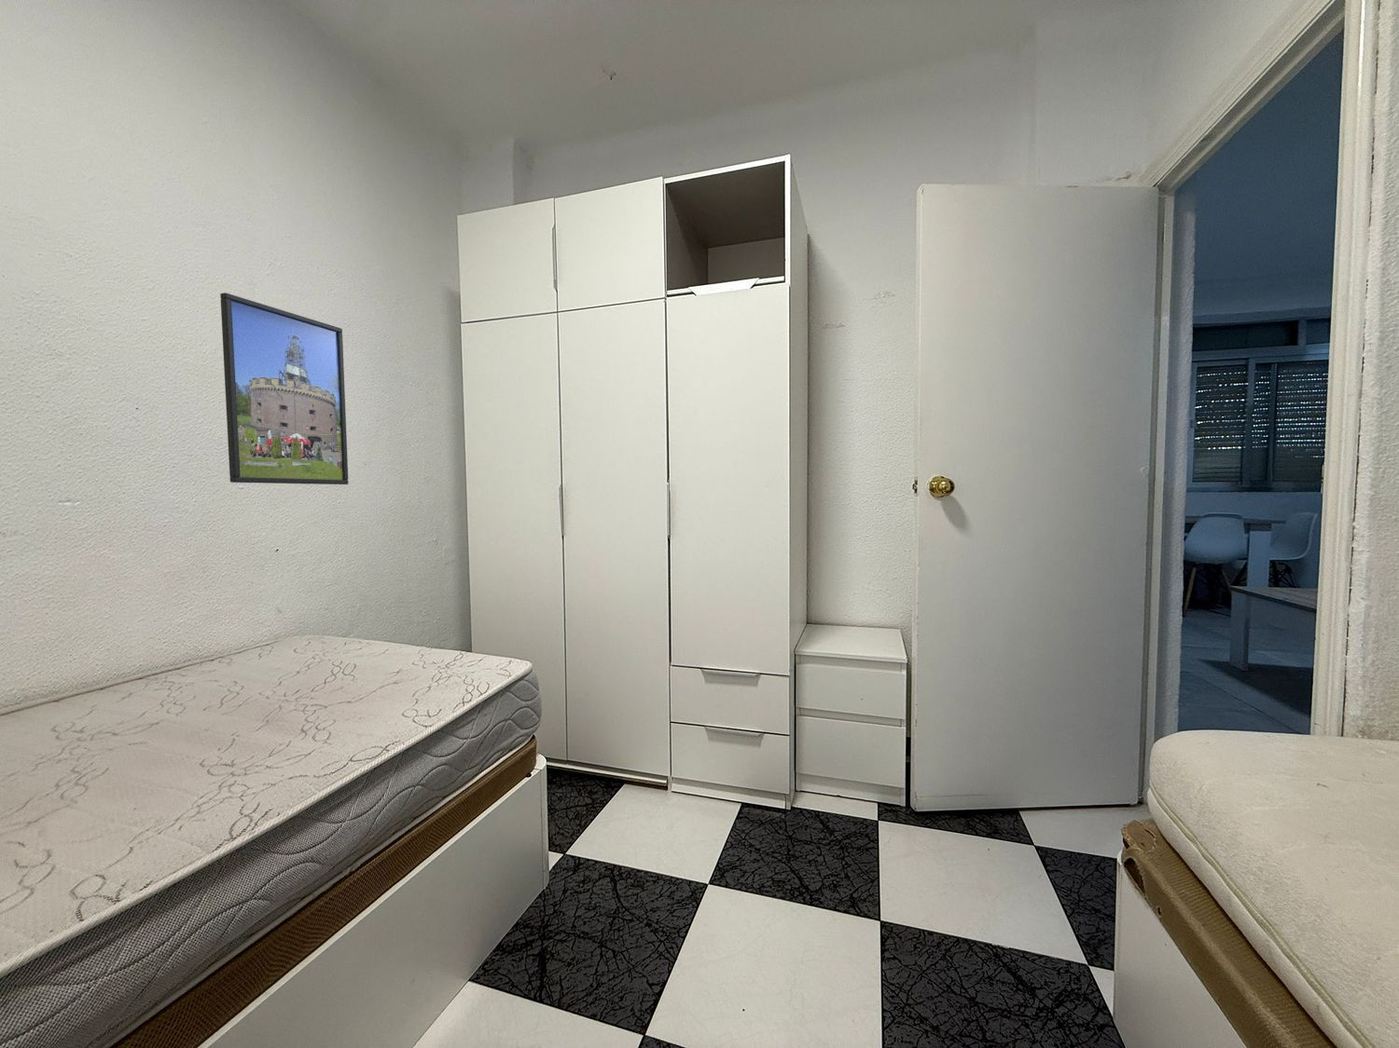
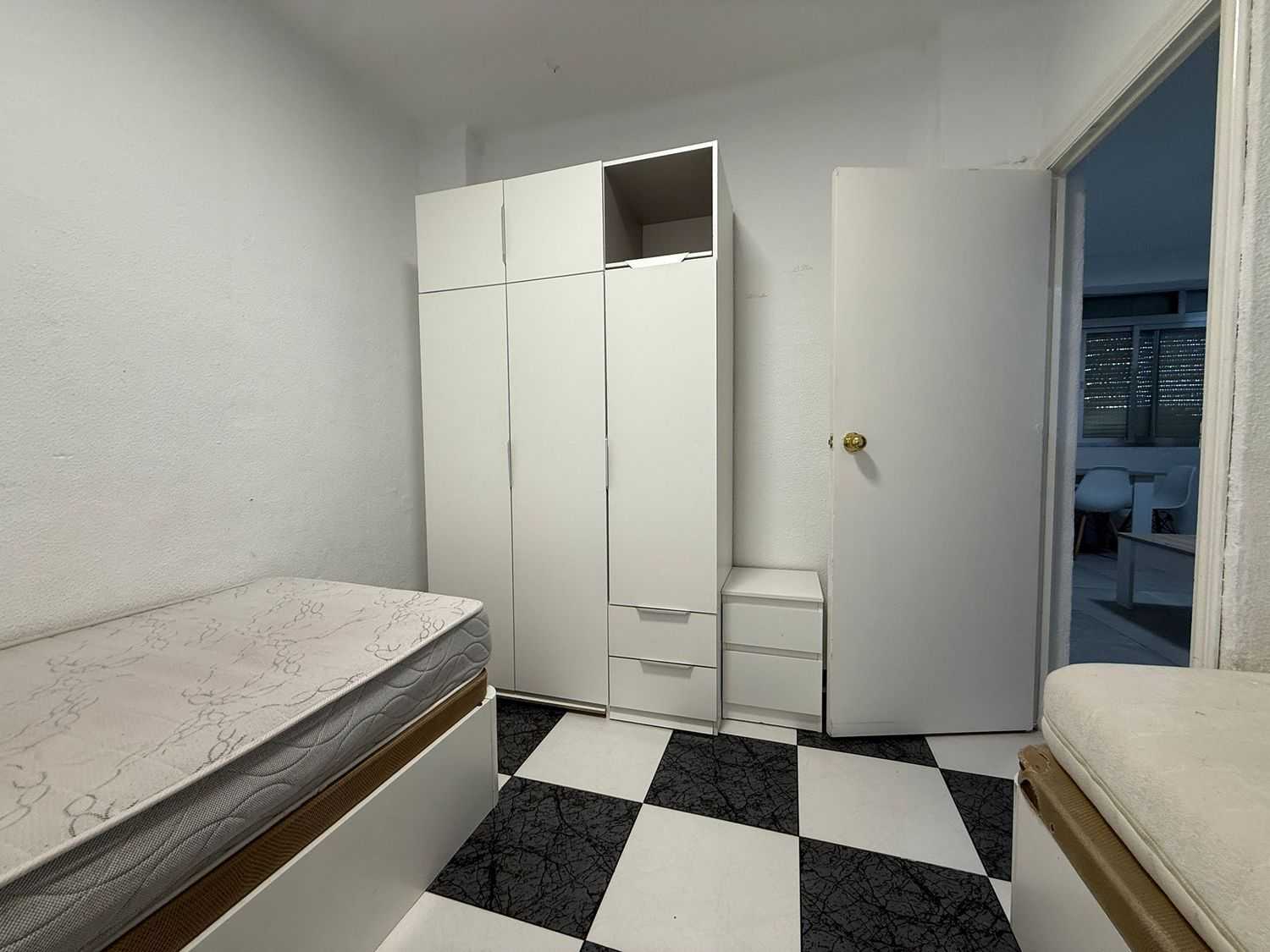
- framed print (291, 399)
